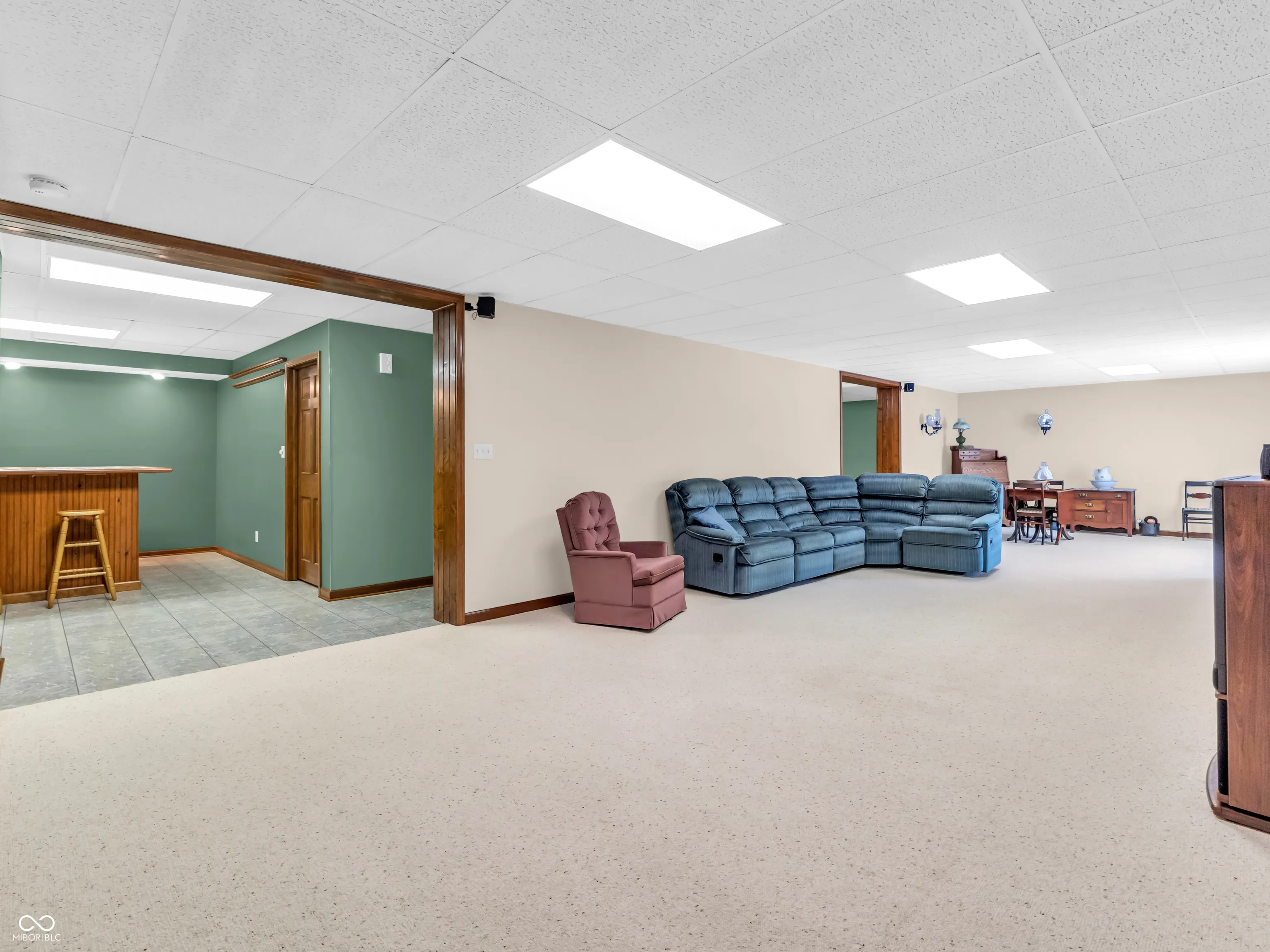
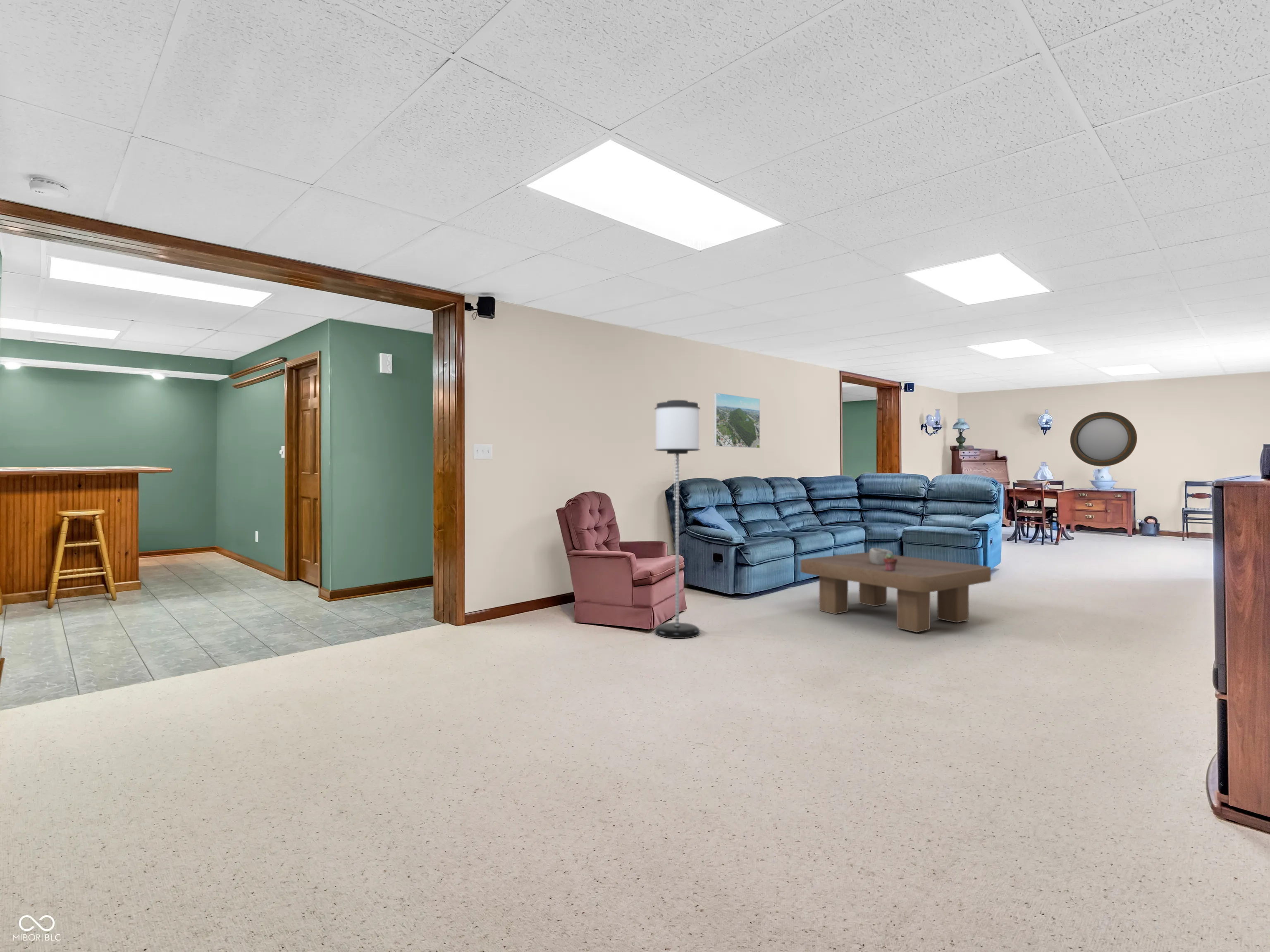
+ decorative bowl (881, 556)
+ potted succulent (890, 562)
+ floor lamp (677, 517)
+ home mirror (1102, 439)
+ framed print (738, 421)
+ coffee table (892, 588)
